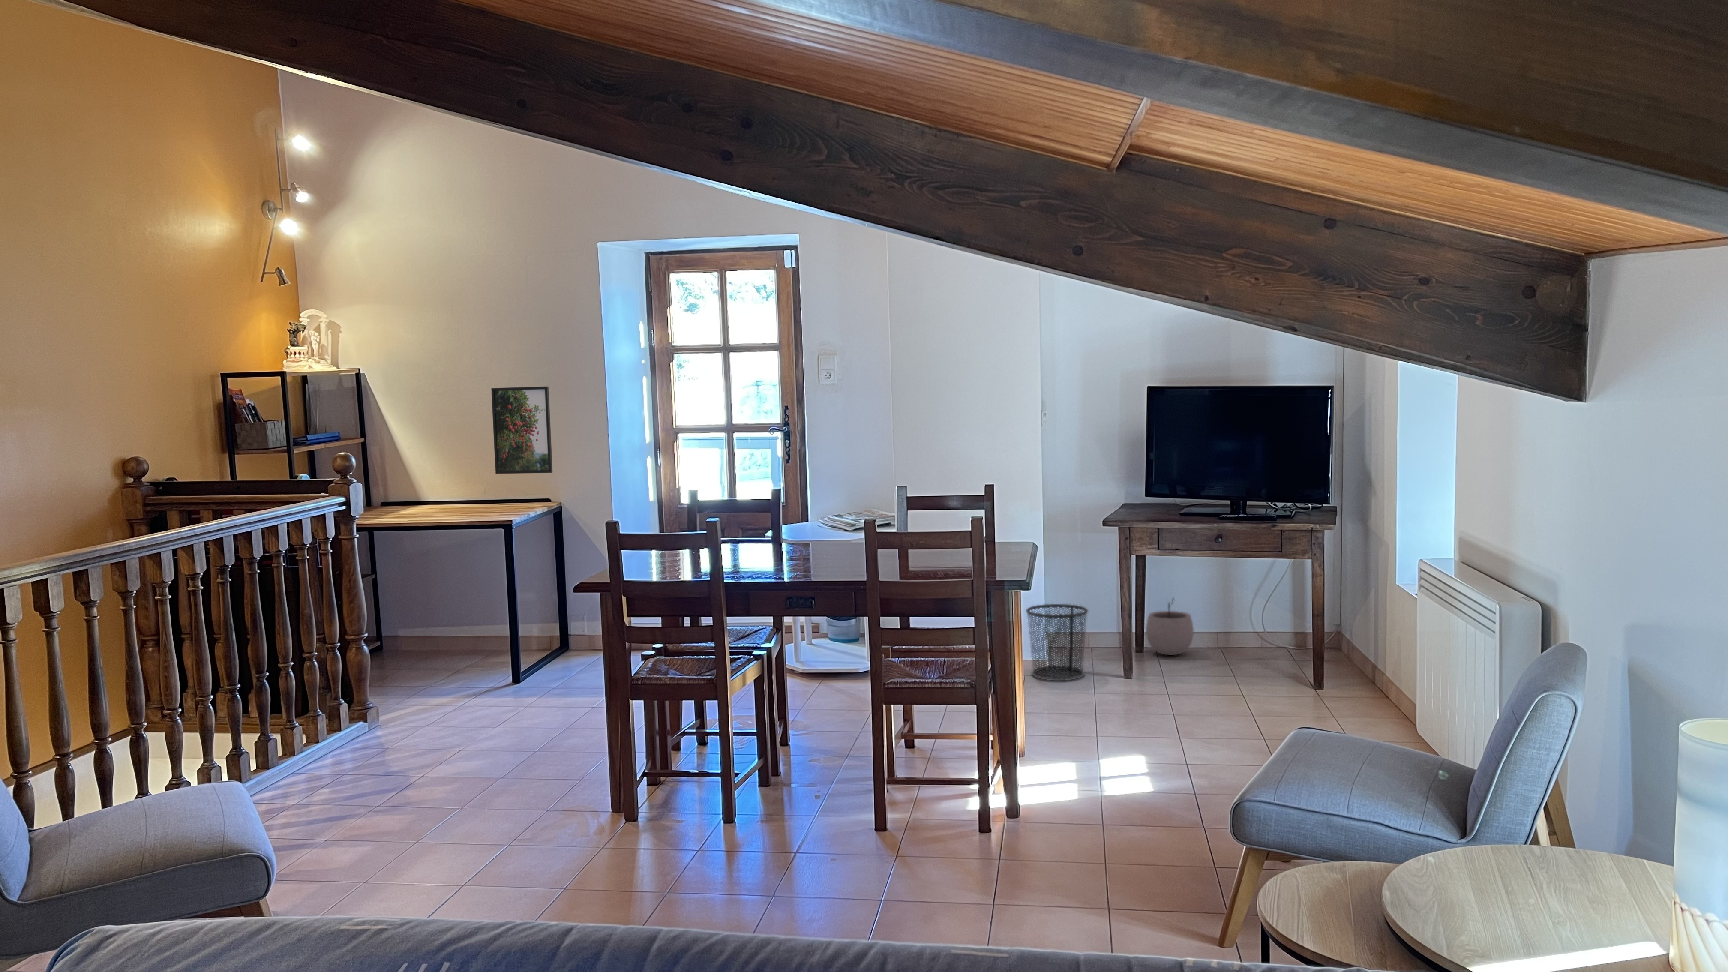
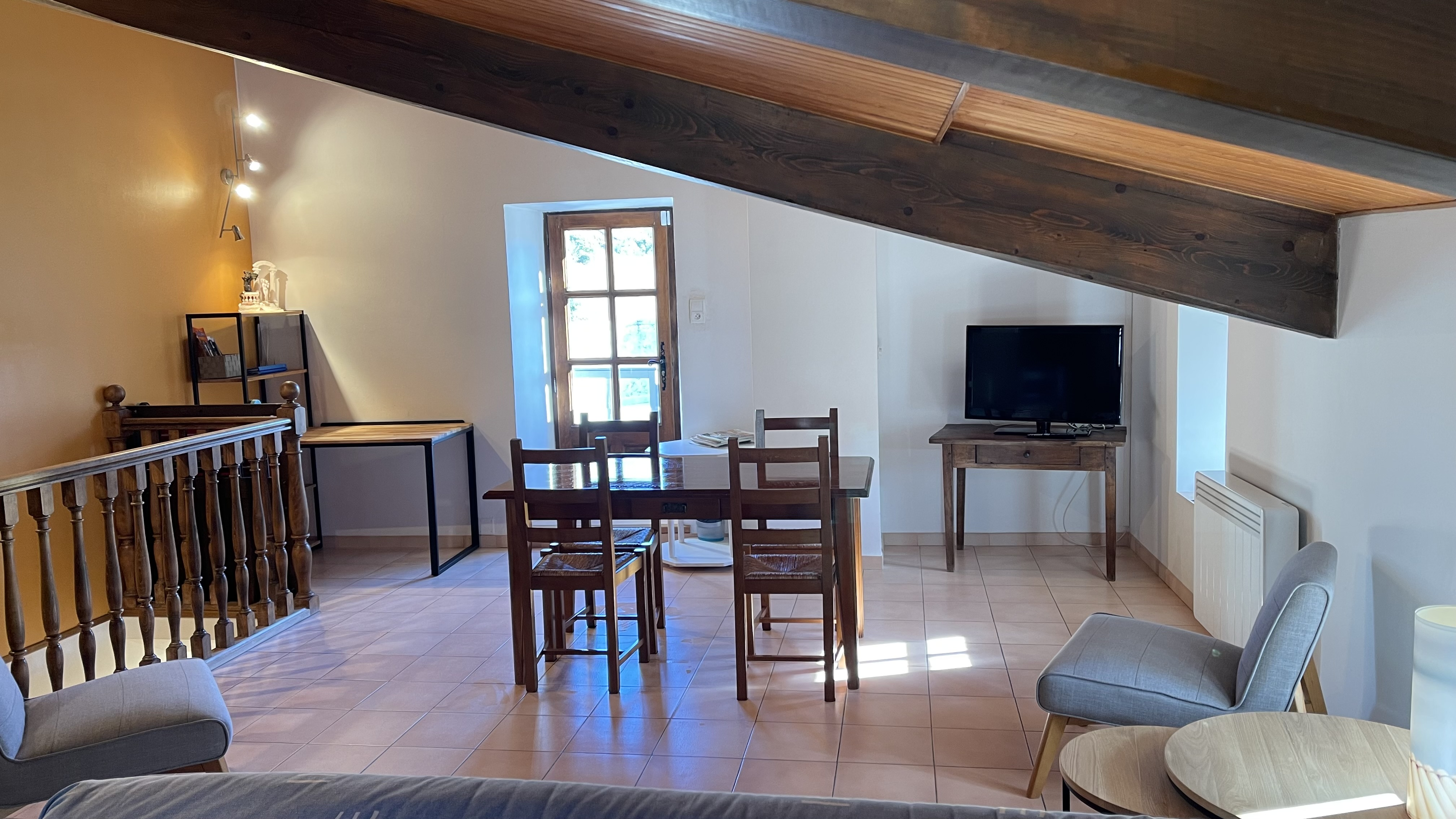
- waste bin (1057, 642)
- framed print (521, 431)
- plant pot (1169, 625)
